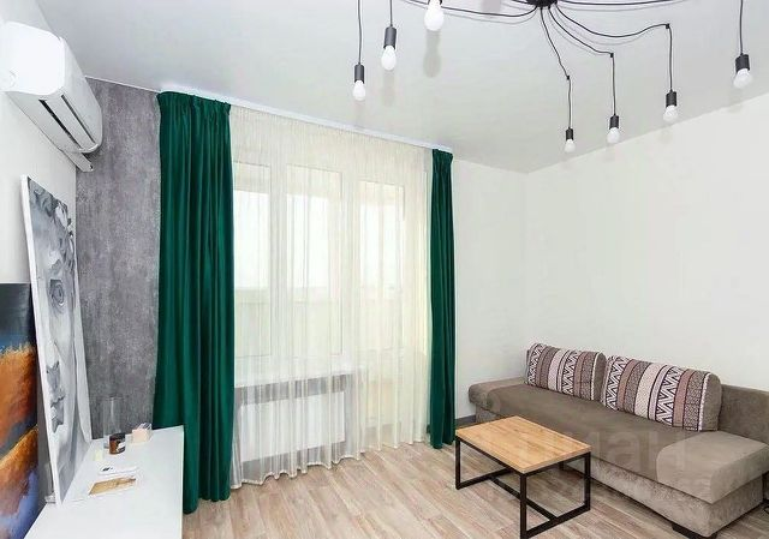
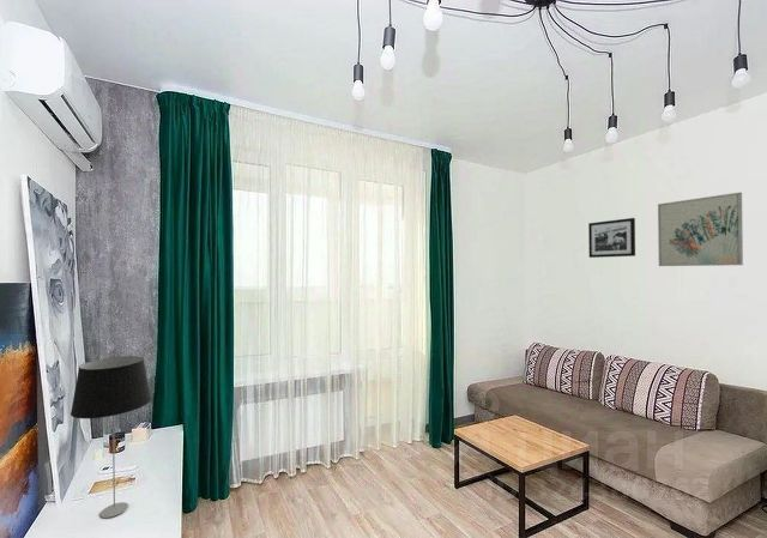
+ table lamp (113, 436)
+ picture frame (610, 238)
+ wall art (696, 231)
